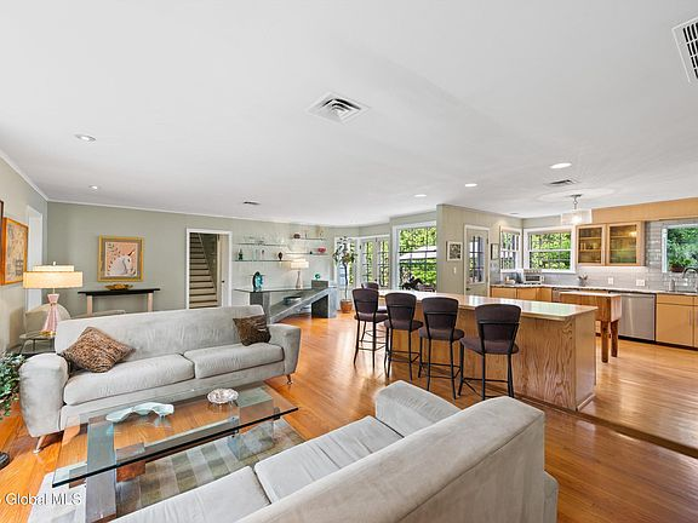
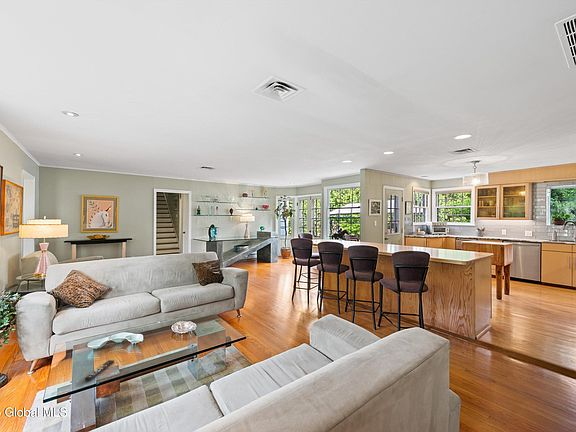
+ remote control (100, 369)
